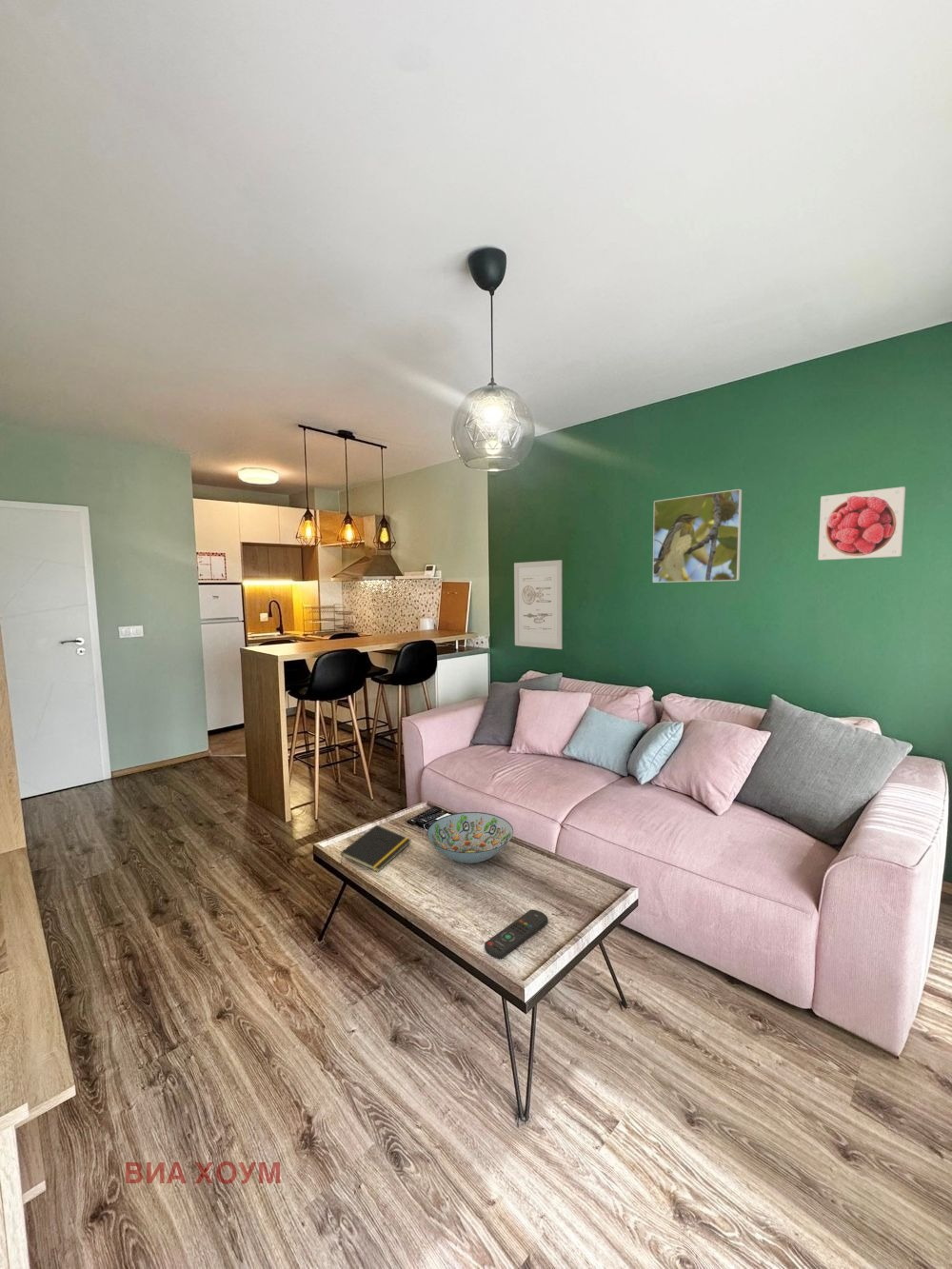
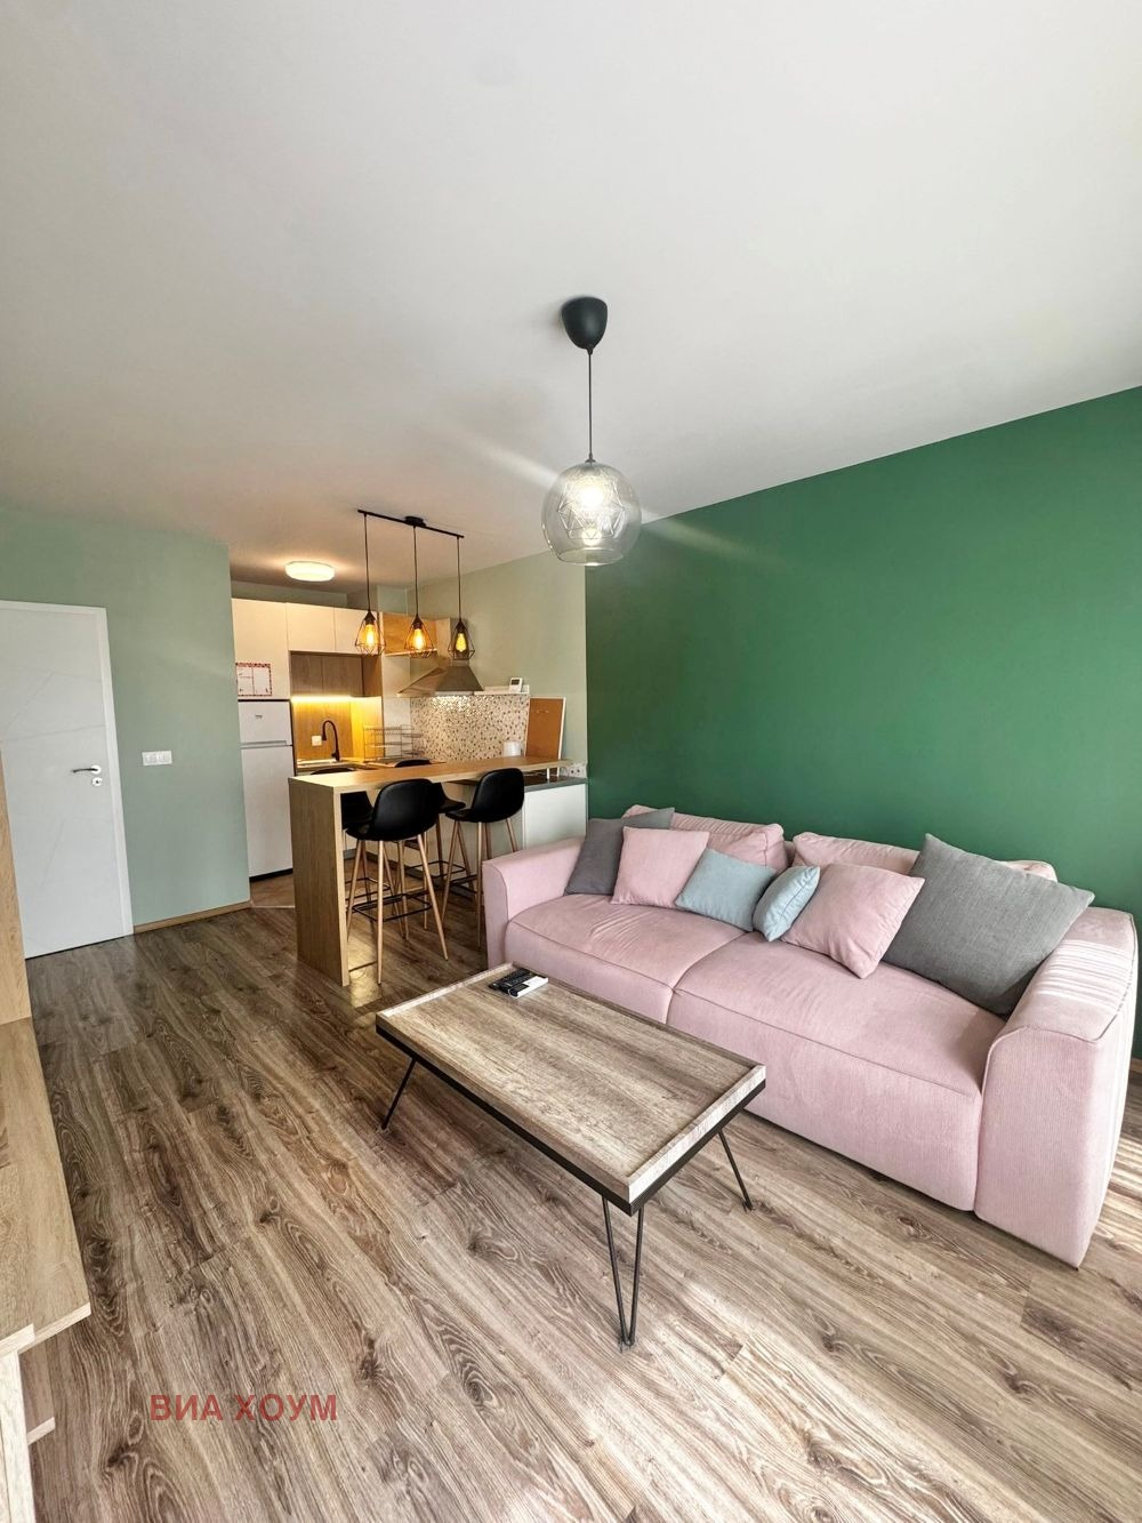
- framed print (694, 539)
- remote control (517, 932)
- decorative bowl (470, 843)
- notepad (377, 846)
- wall art (537, 605)
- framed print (860, 525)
